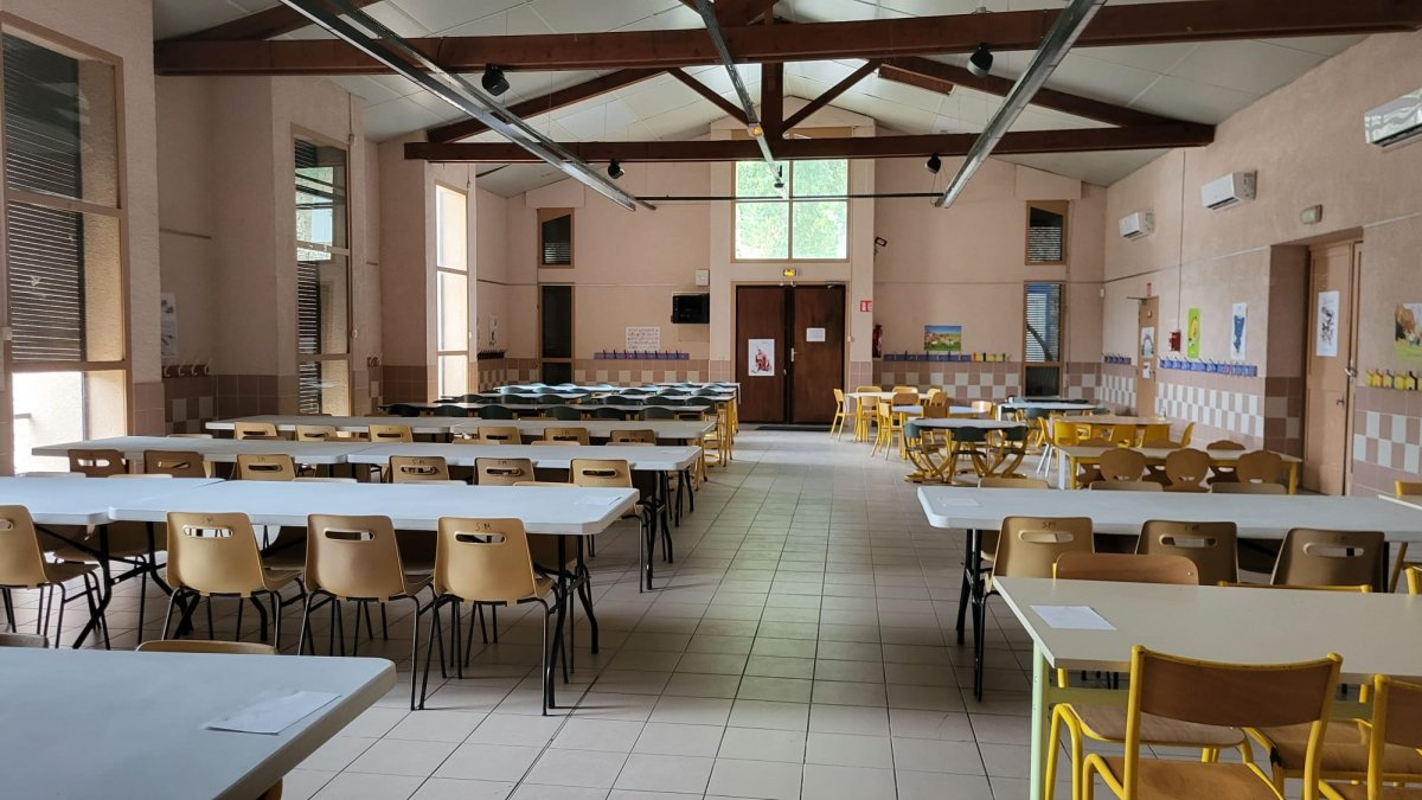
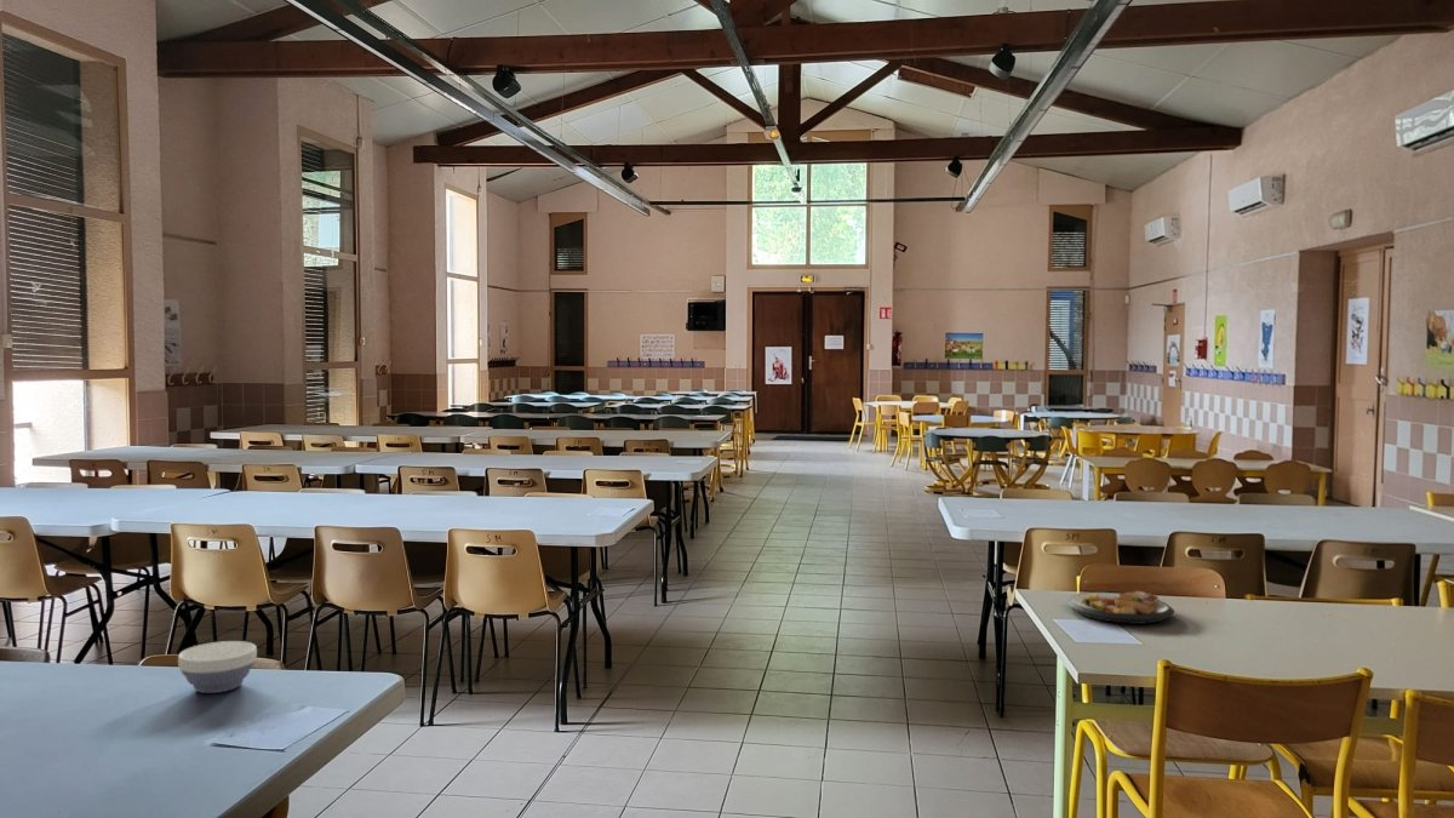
+ plate (1118, 602)
+ bowl (218, 668)
